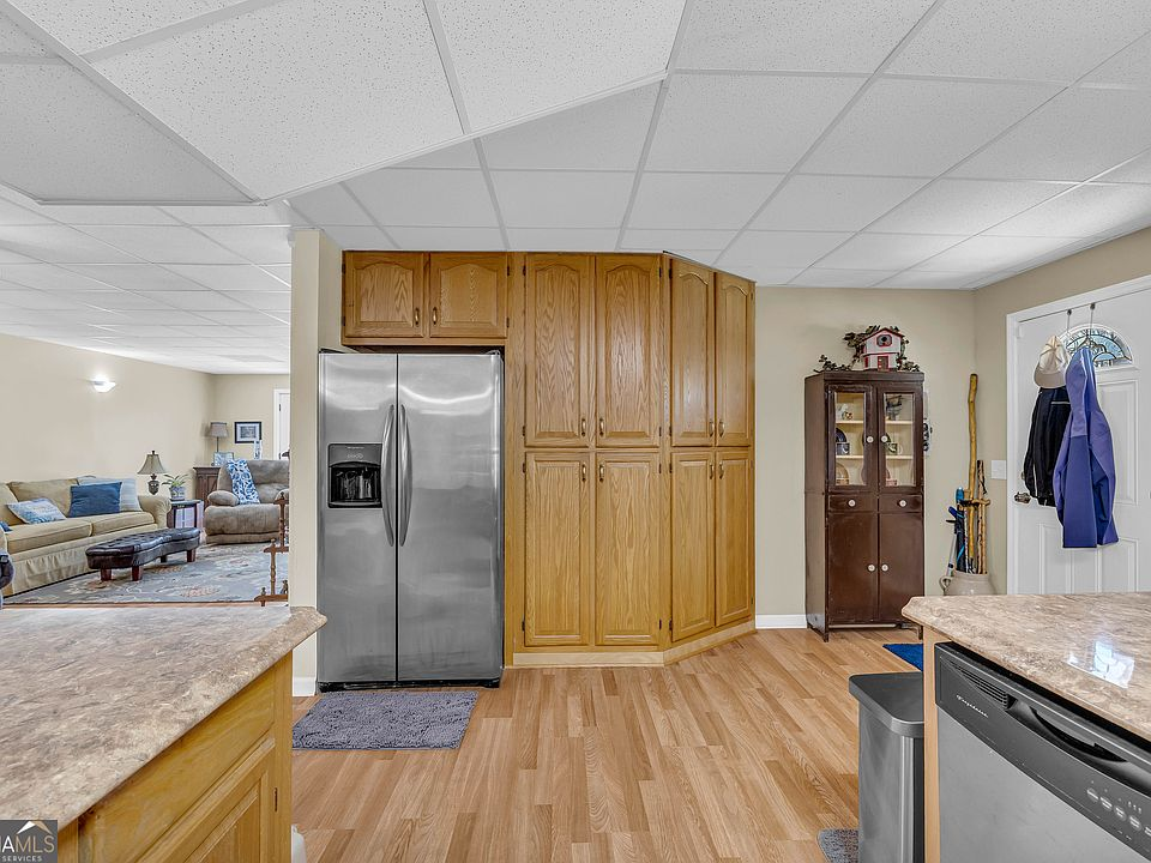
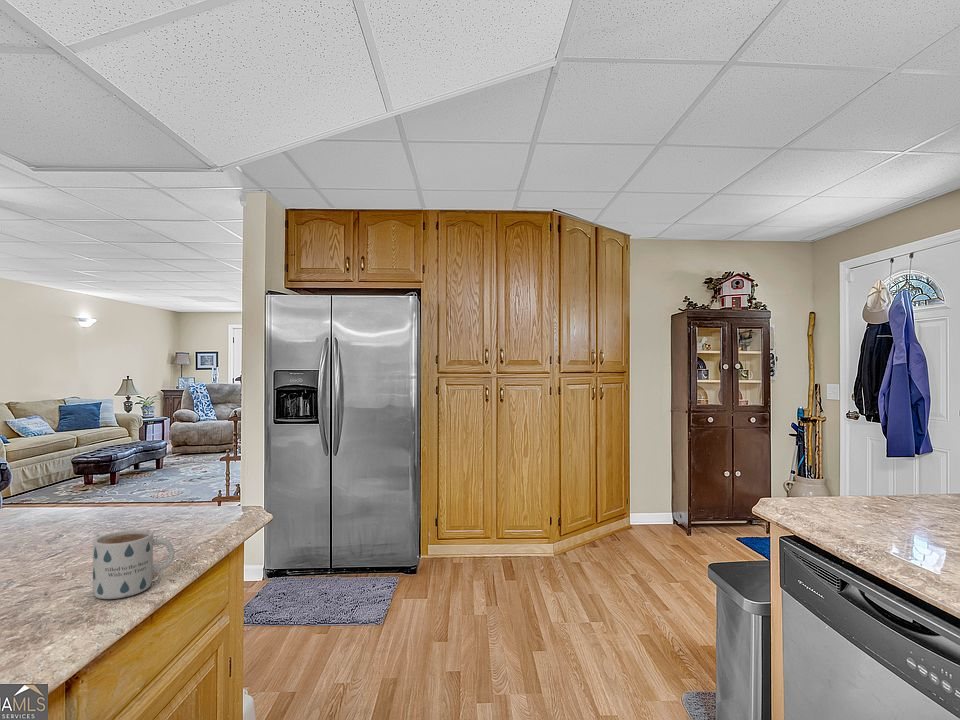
+ mug (135, 561)
